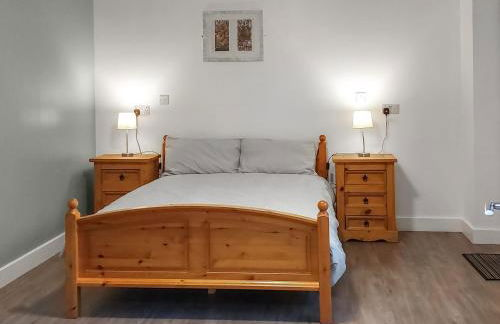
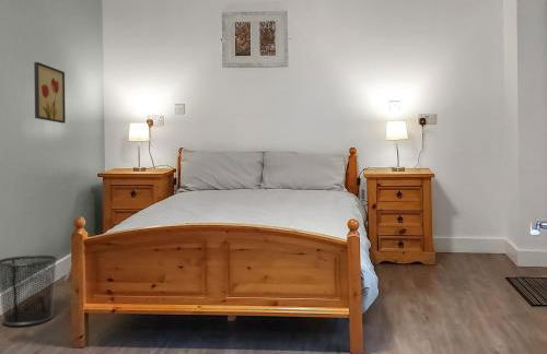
+ wall art (49, 94)
+ waste bin (27, 290)
